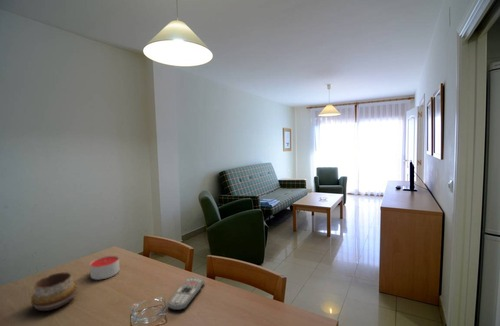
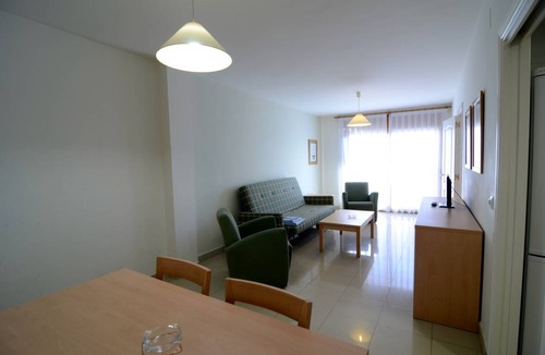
- remote control (186, 292)
- decorative bowl (54, 291)
- candle (105, 266)
